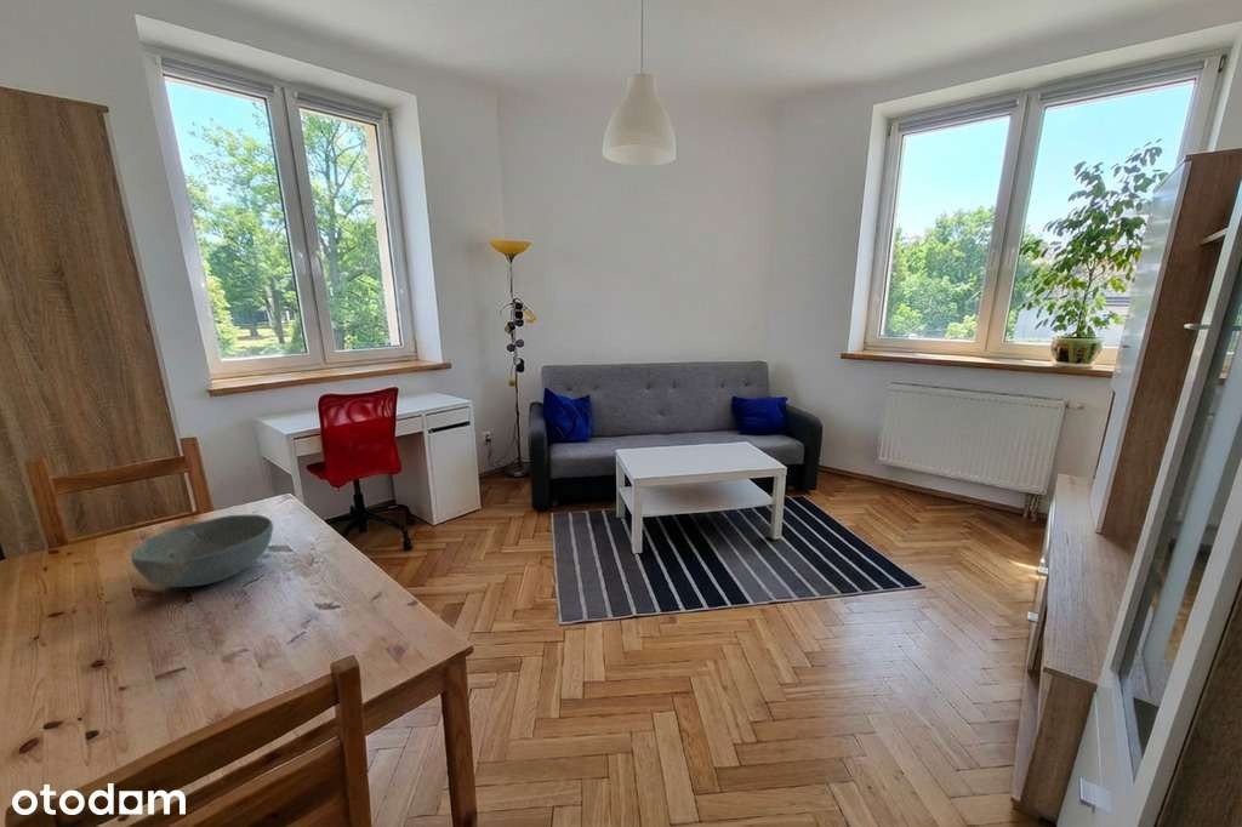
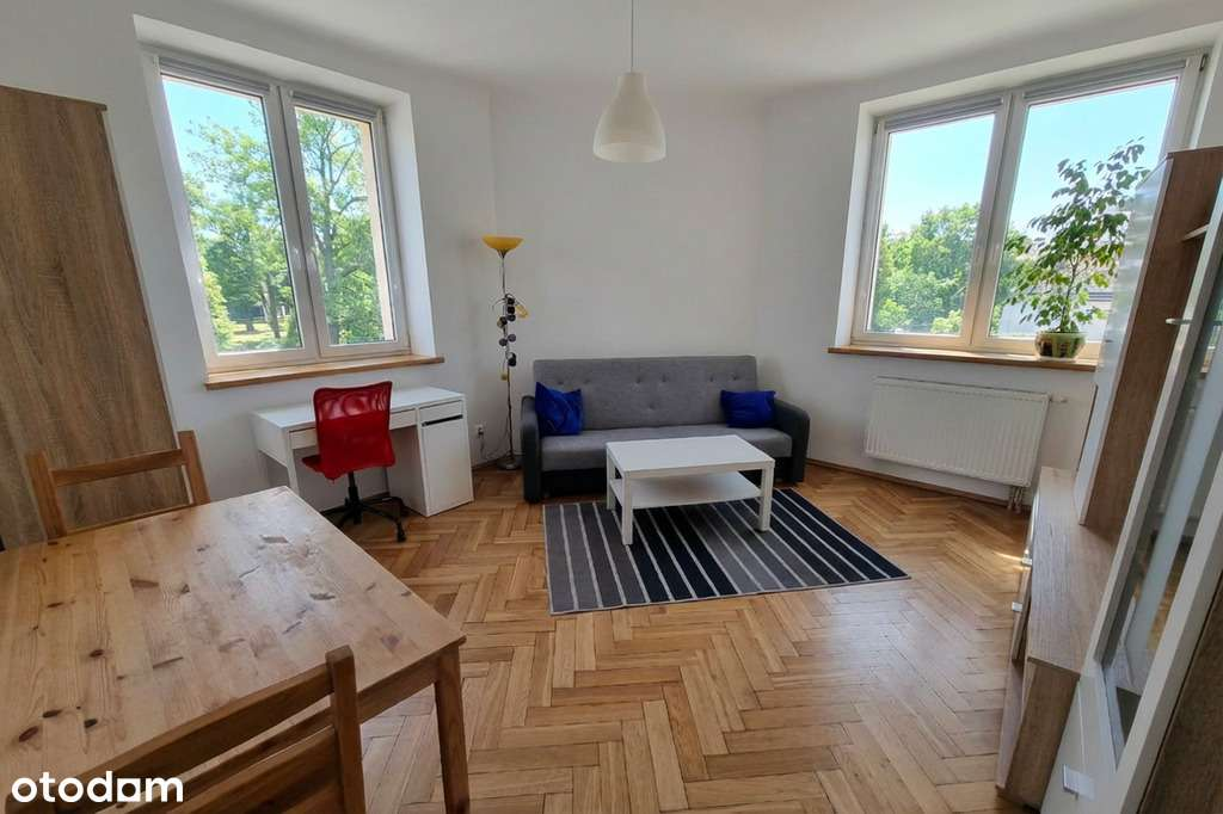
- bowl (211, 554)
